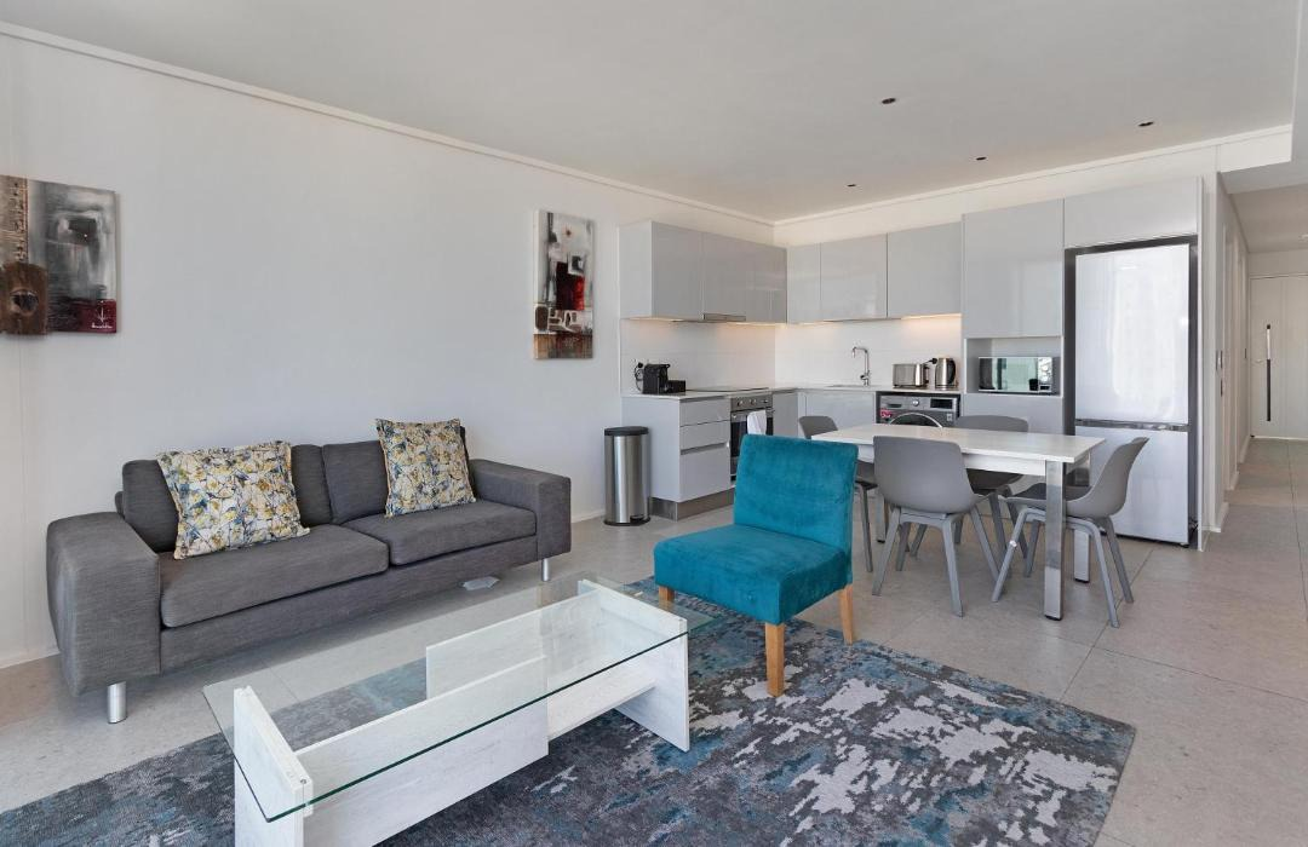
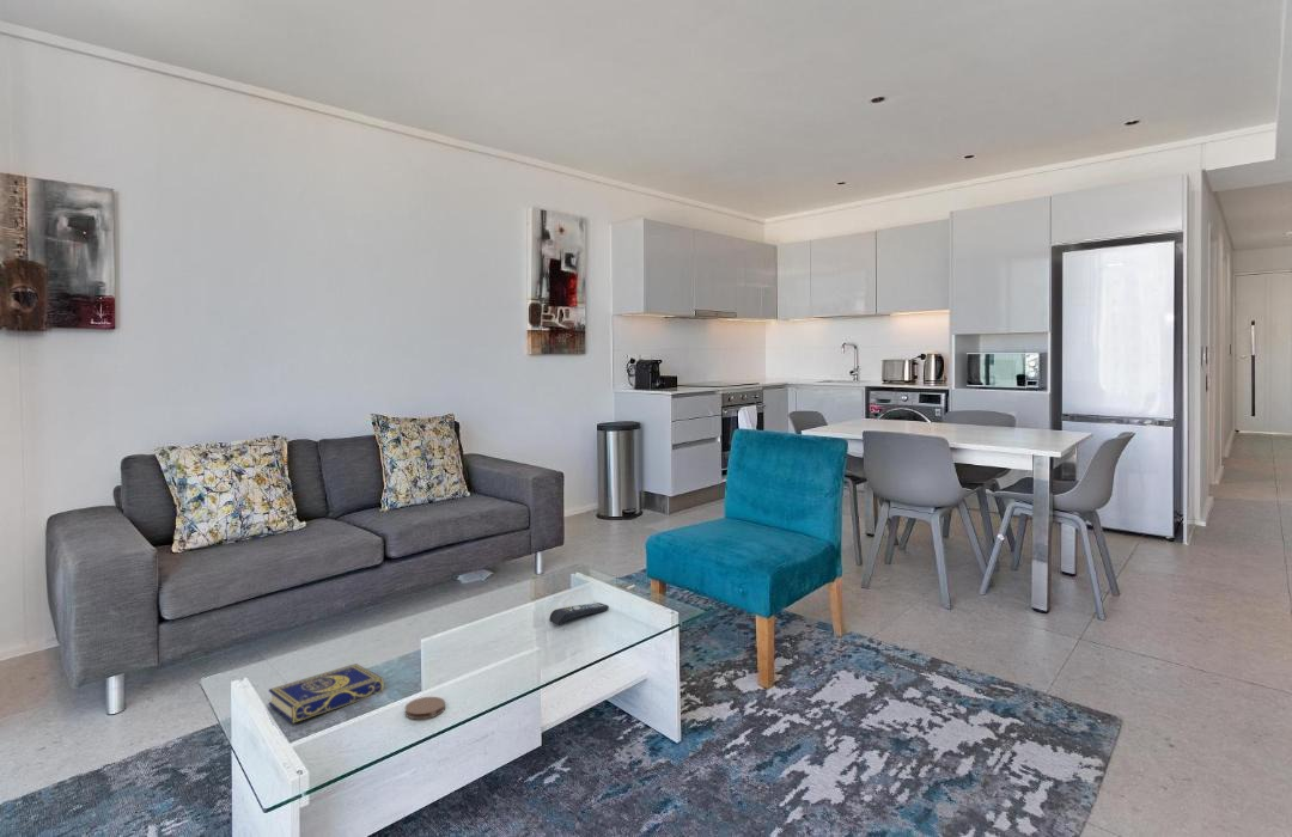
+ coaster (425, 707)
+ book (329, 690)
+ remote control (579, 611)
